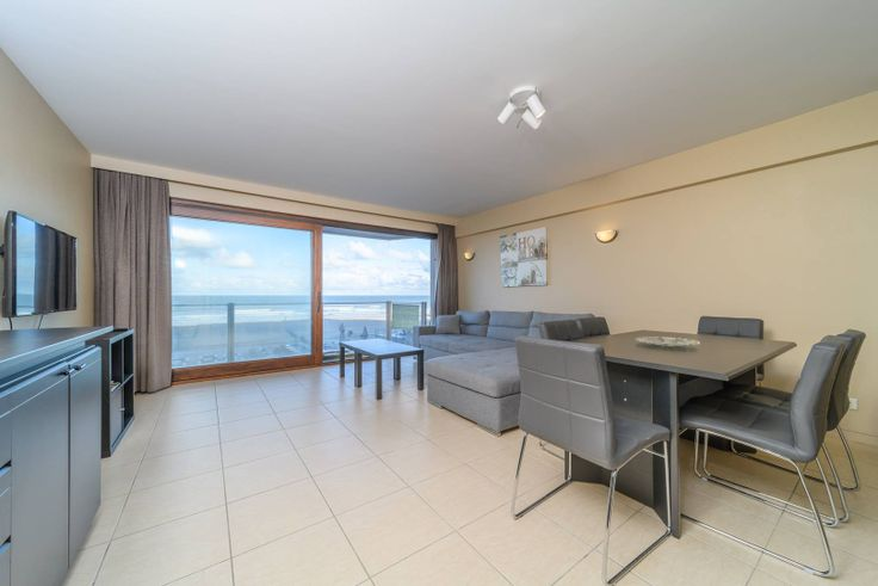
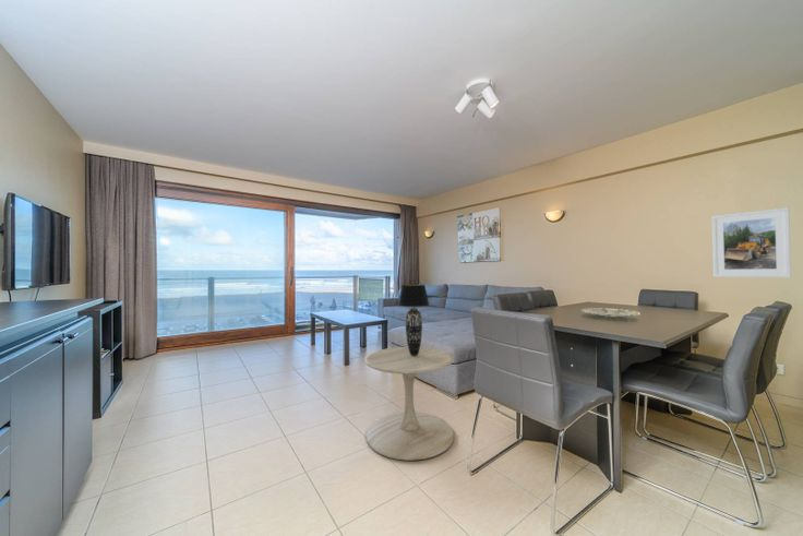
+ side table (408, 395)
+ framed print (748, 245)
+ table lamp (414, 318)
